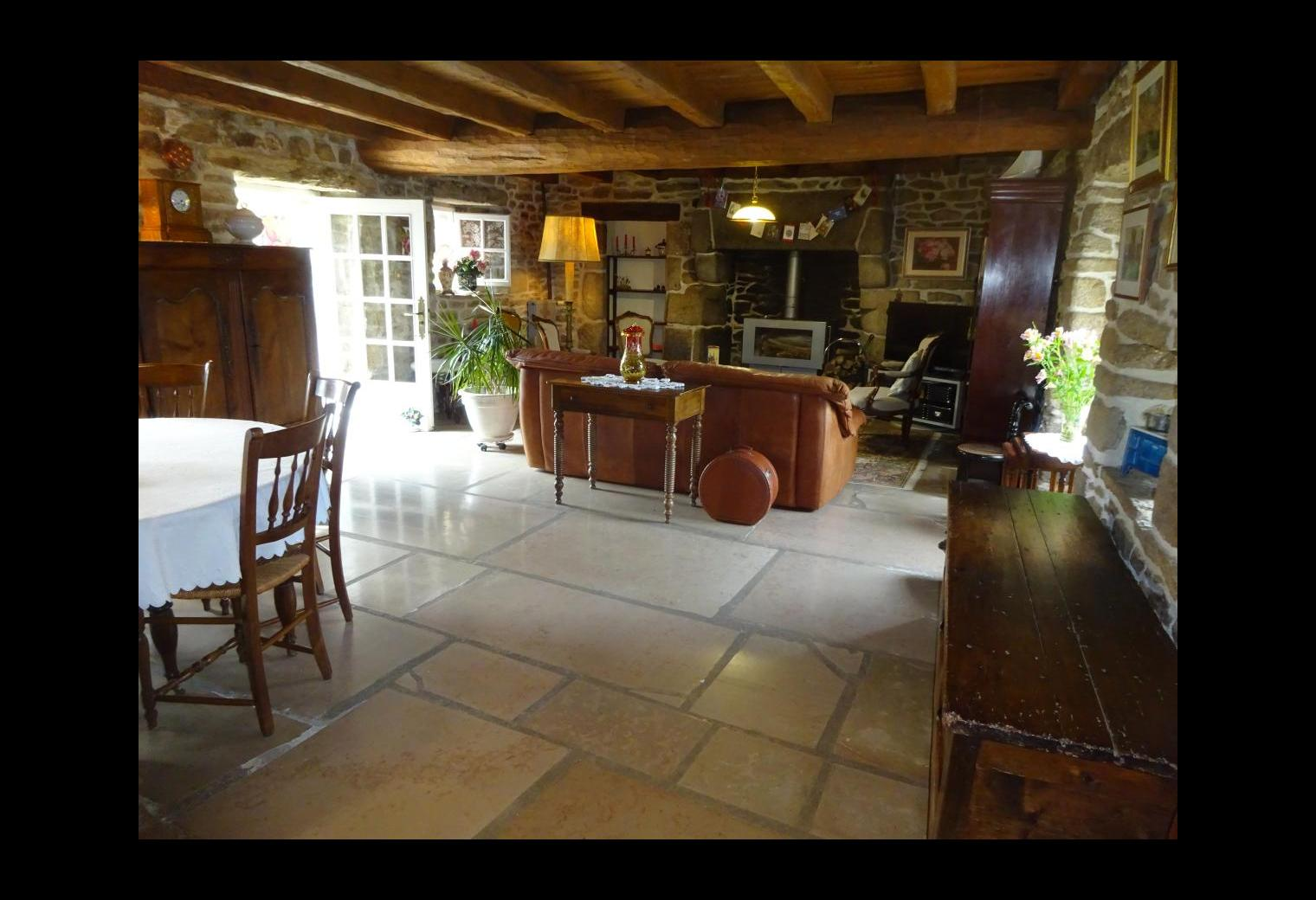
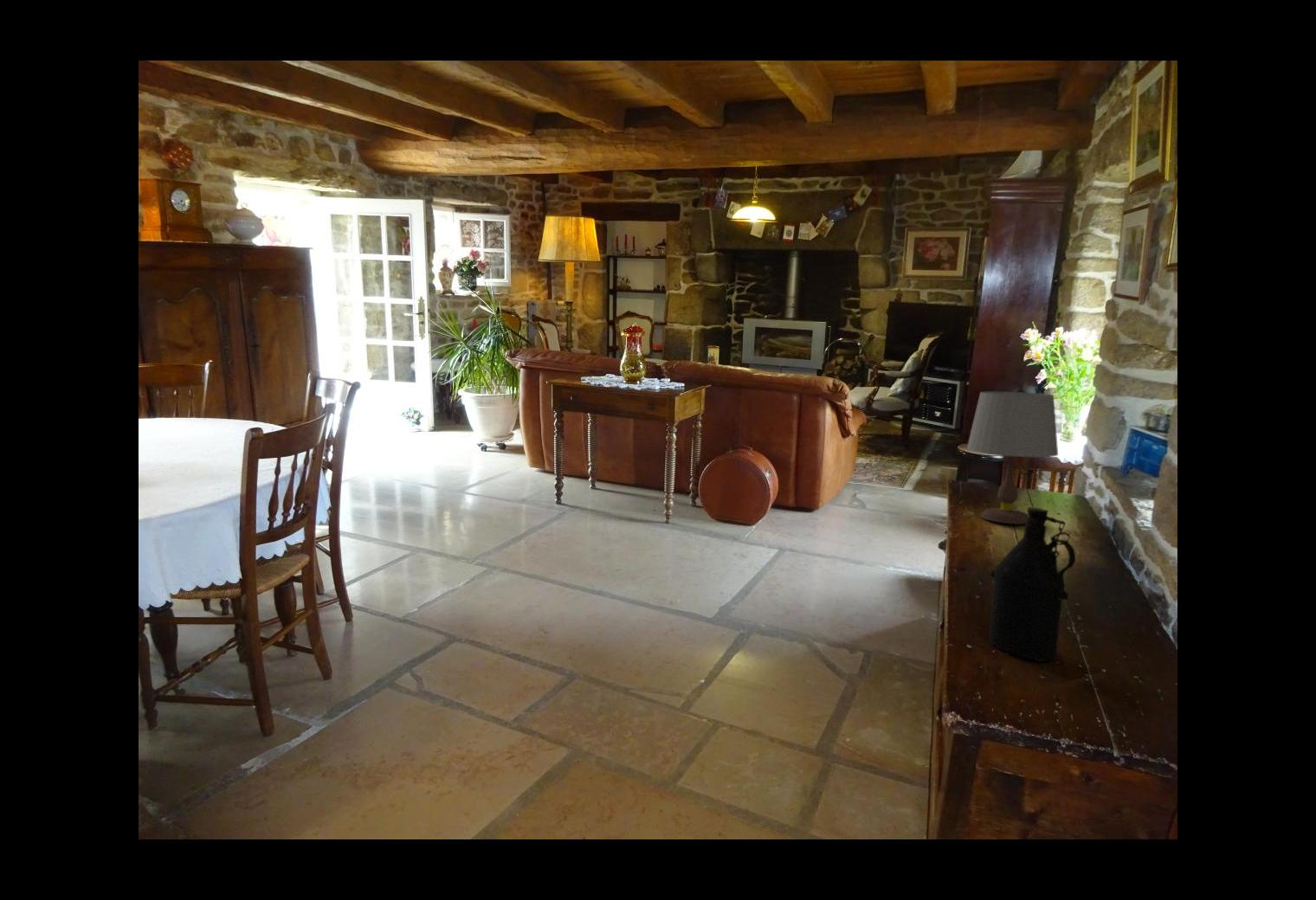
+ table lamp (1010, 457)
+ bottle (1029, 580)
